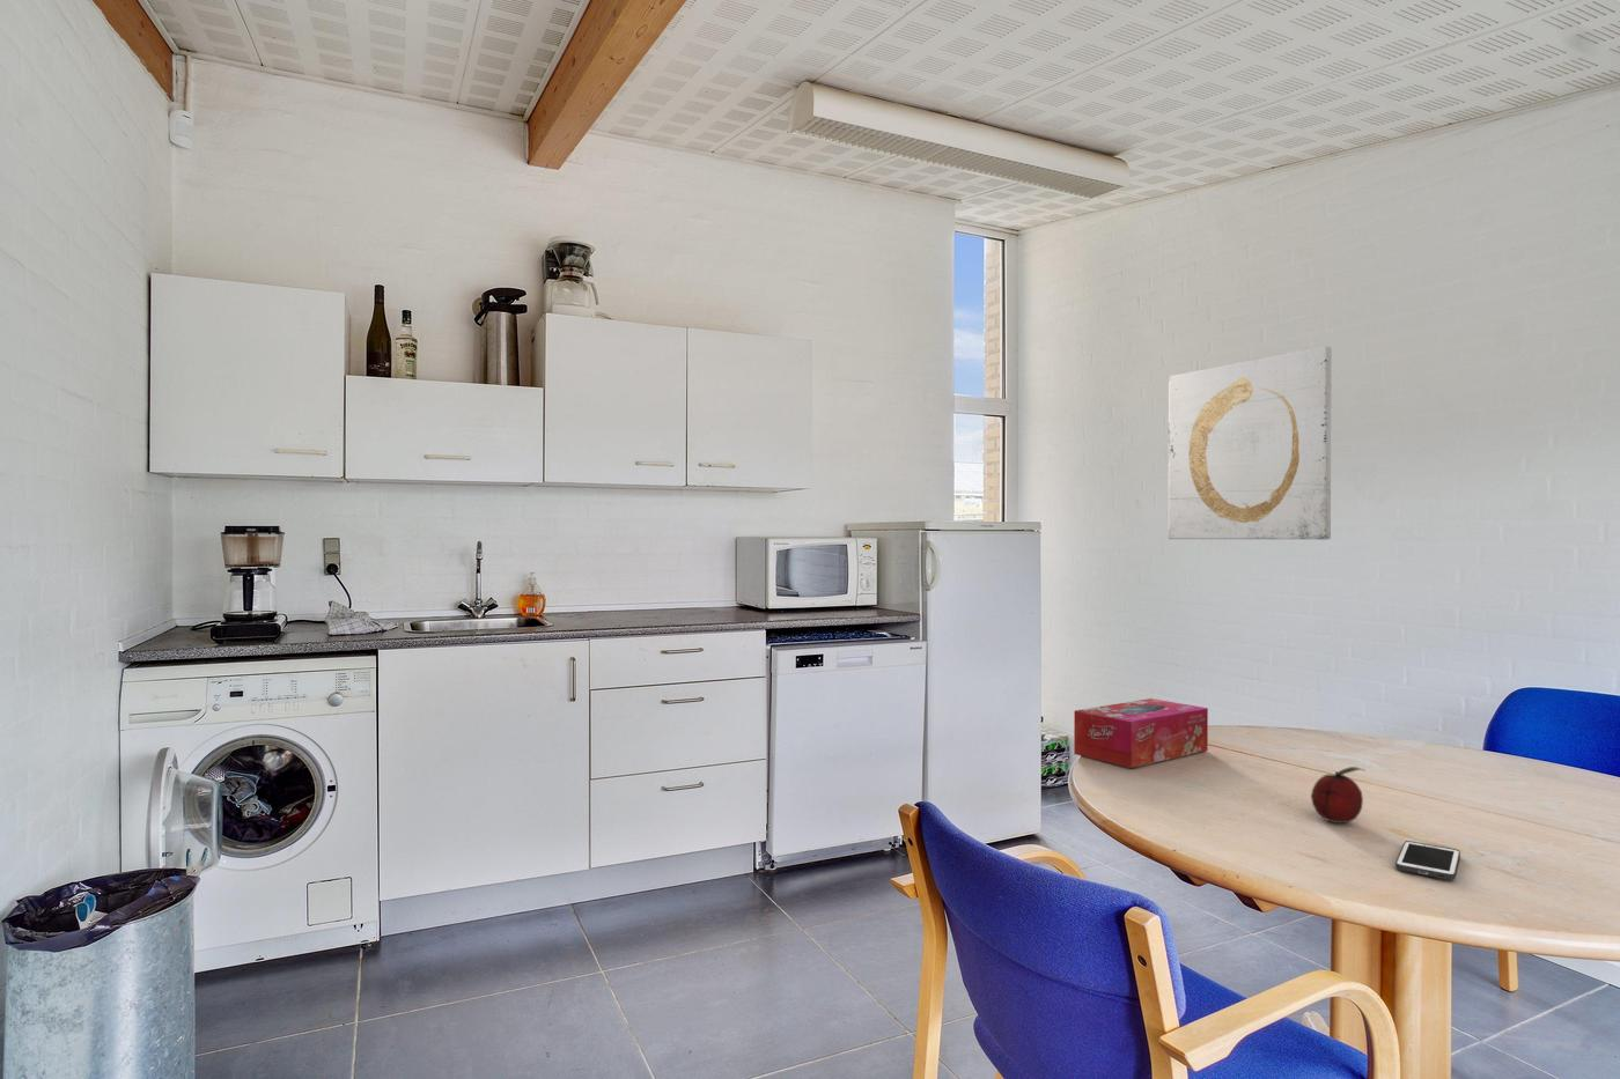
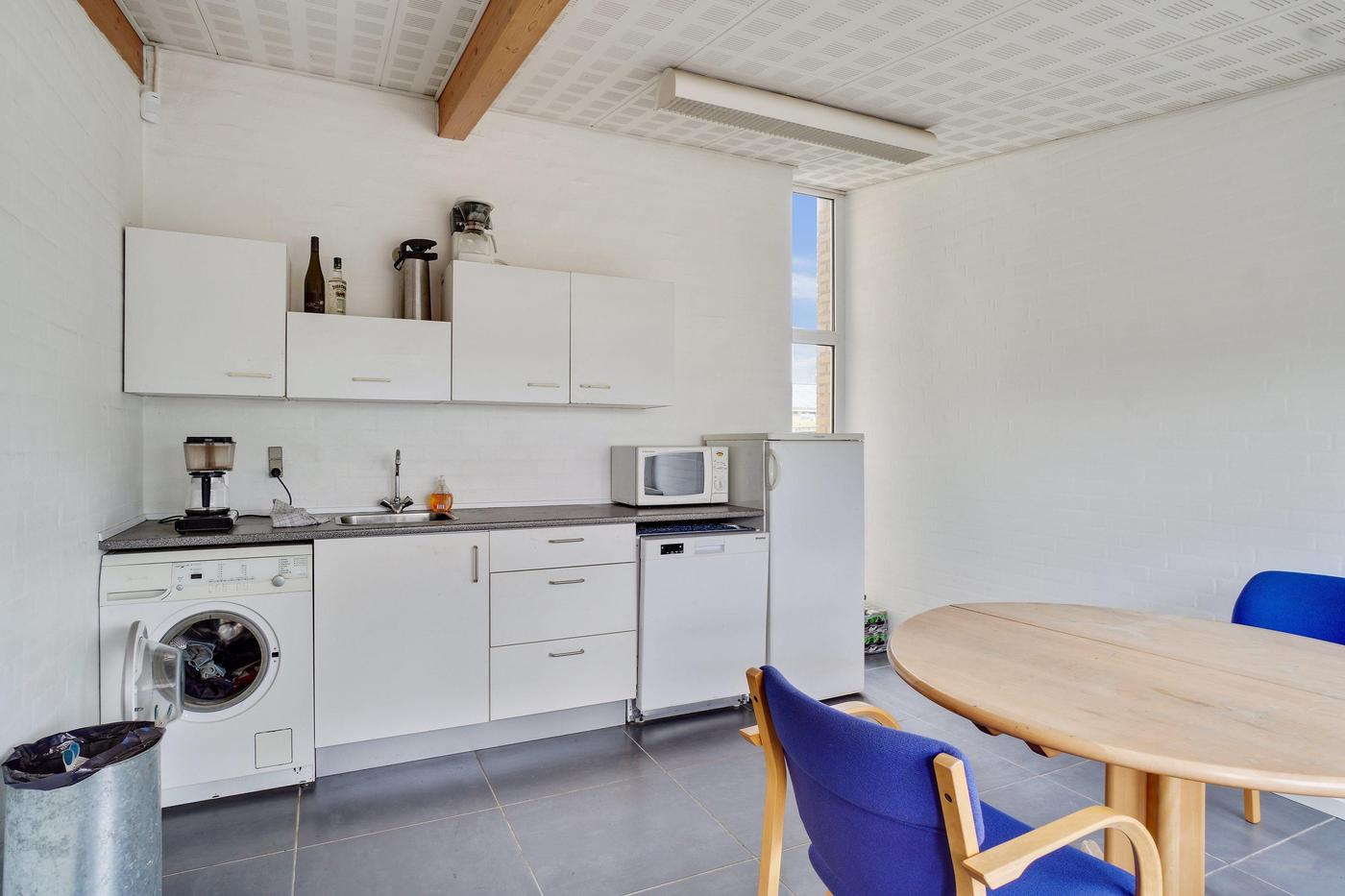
- tissue box (1141, 730)
- cell phone (1428, 860)
- fruit (1339, 794)
- wall art (1243, 452)
